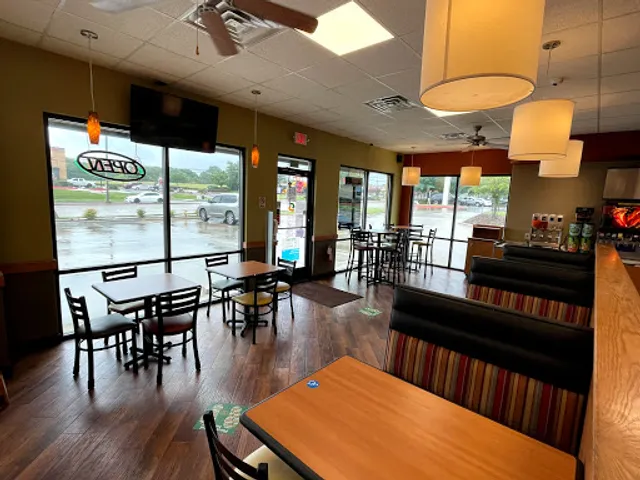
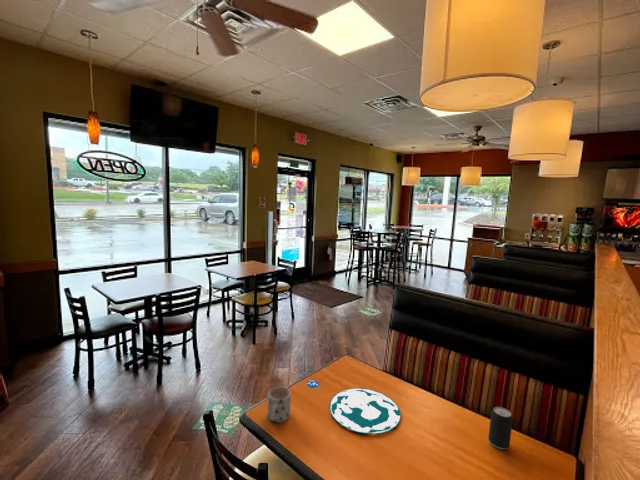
+ mug (277, 406)
+ plate (364, 405)
+ beverage can (500, 427)
